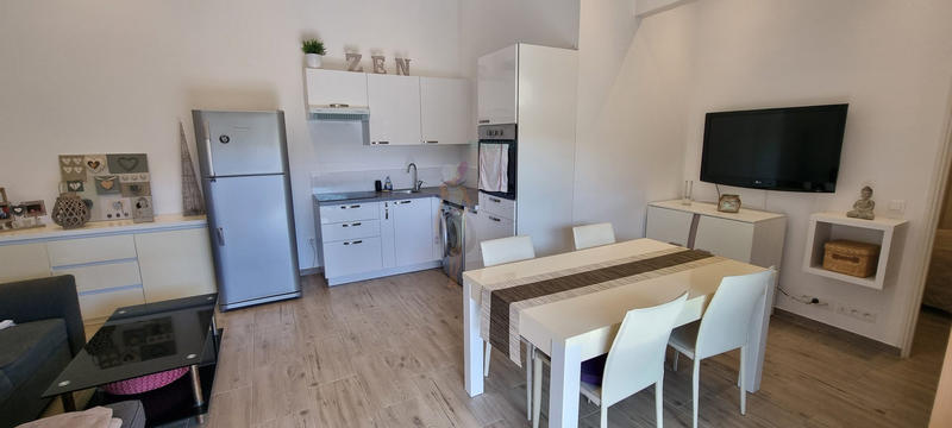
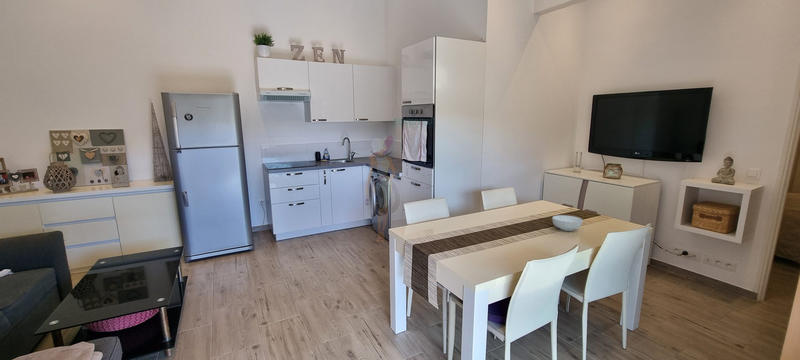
+ cereal bowl (566, 223)
